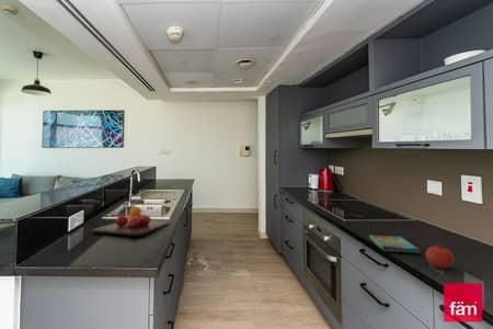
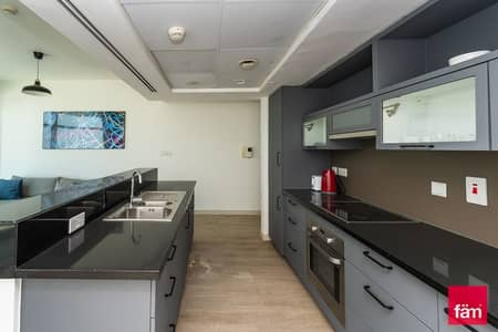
- dish towel (391, 242)
- fruit (439, 254)
- chopping board (133, 217)
